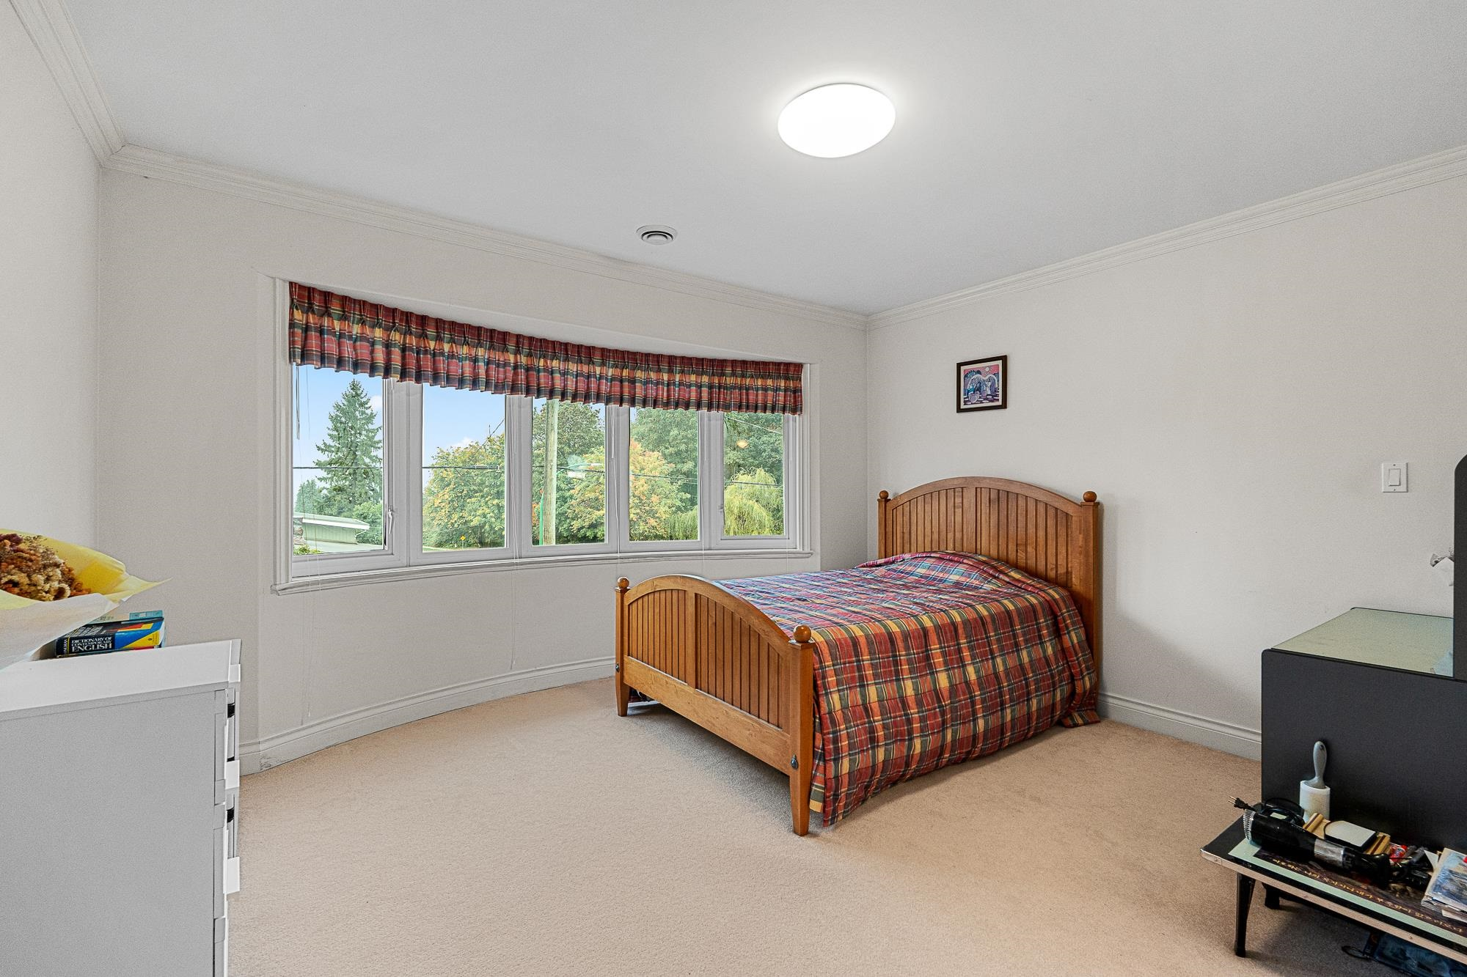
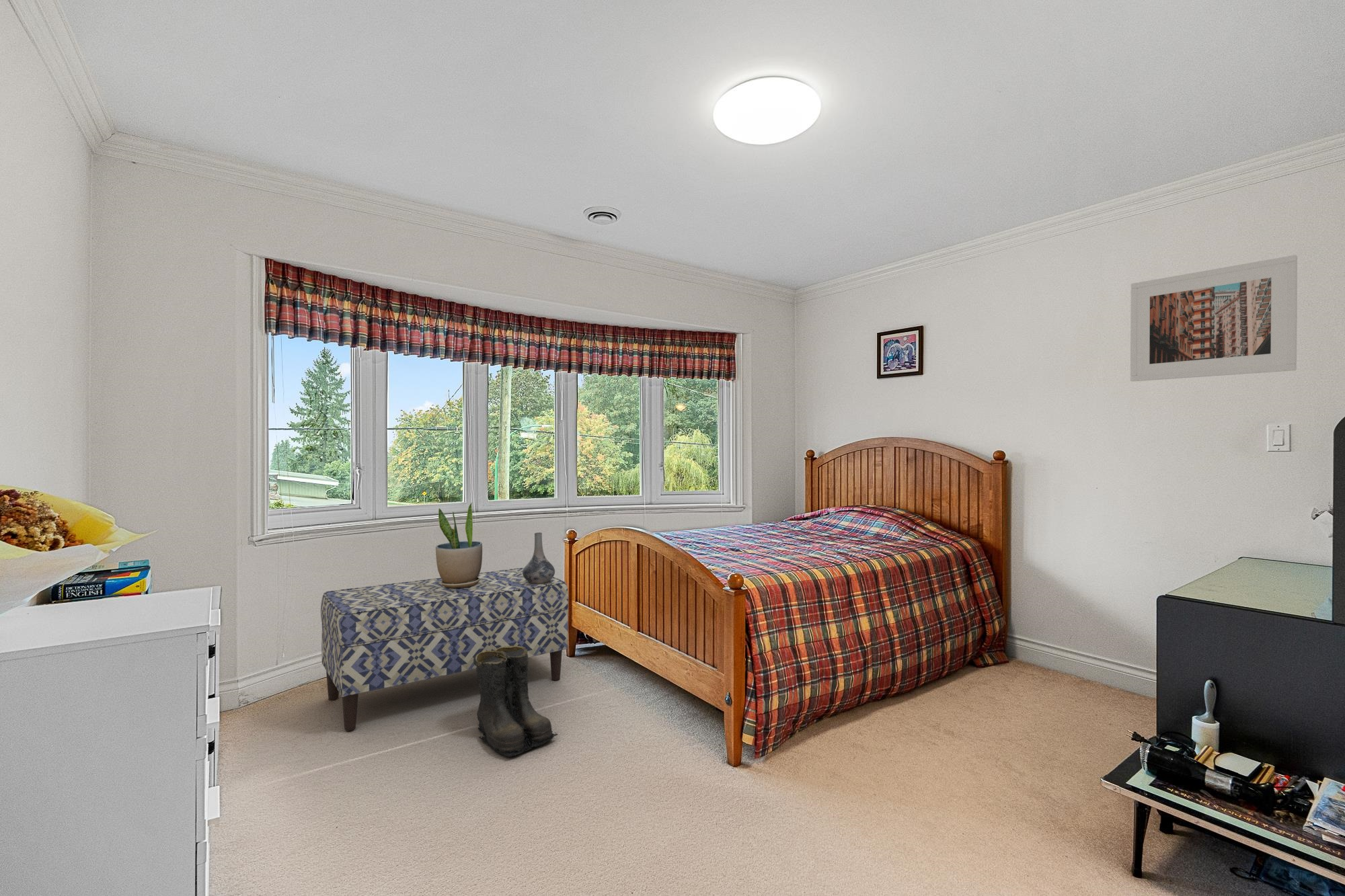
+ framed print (1206, 323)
+ decorative vase (539, 557)
+ potted plant (459, 542)
+ bench (449, 637)
+ boots (511, 696)
